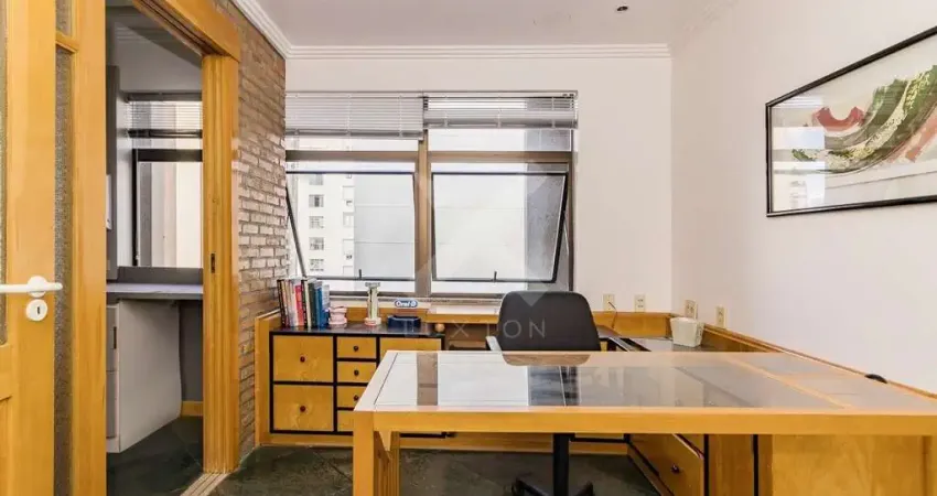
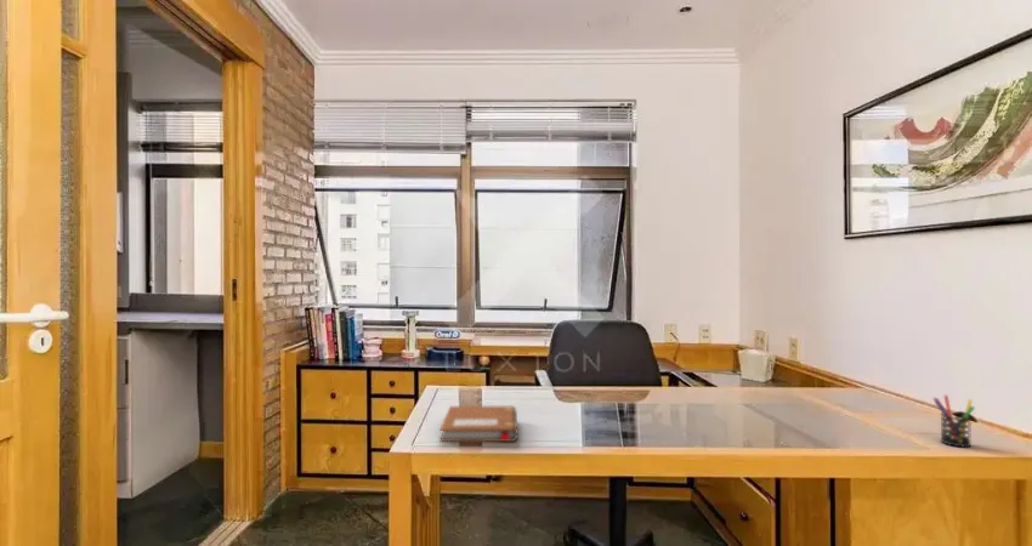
+ notebook (481, 422)
+ pen holder (957, 420)
